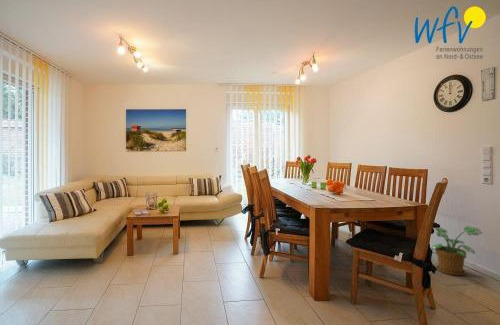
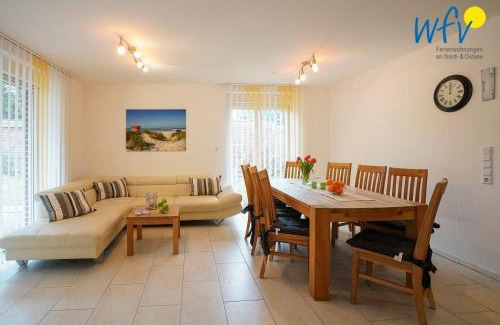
- potted plant (445, 246)
